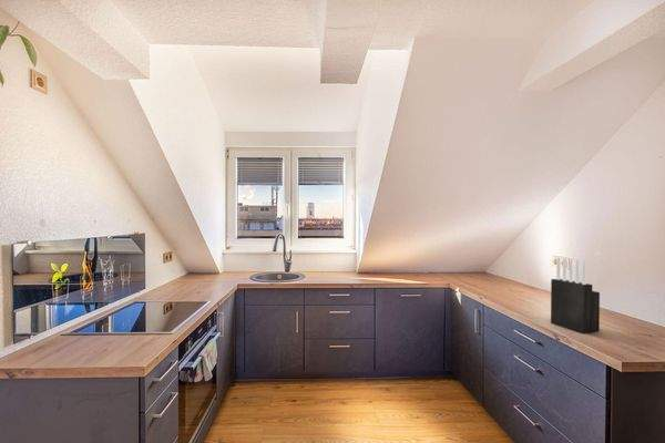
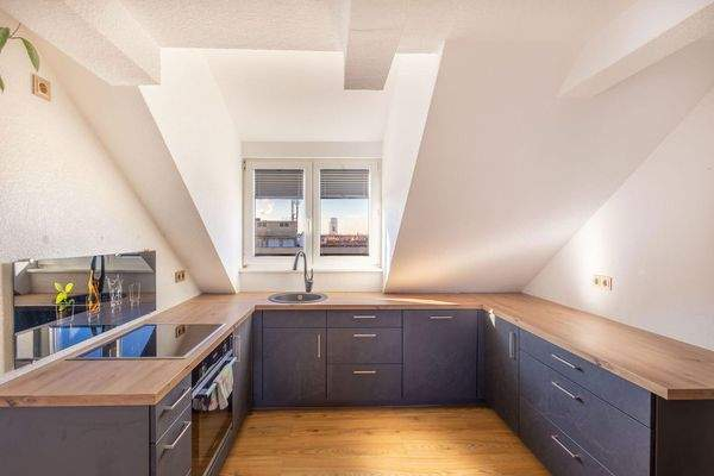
- knife block (575, 292)
